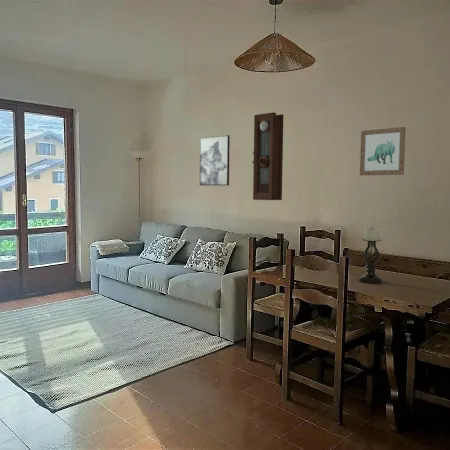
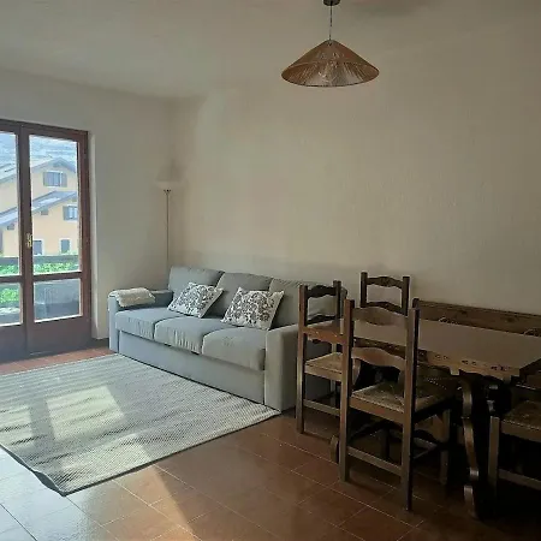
- candle holder (372, 254)
- pendulum clock (264, 157)
- wall art (381, 152)
- wall art (214, 161)
